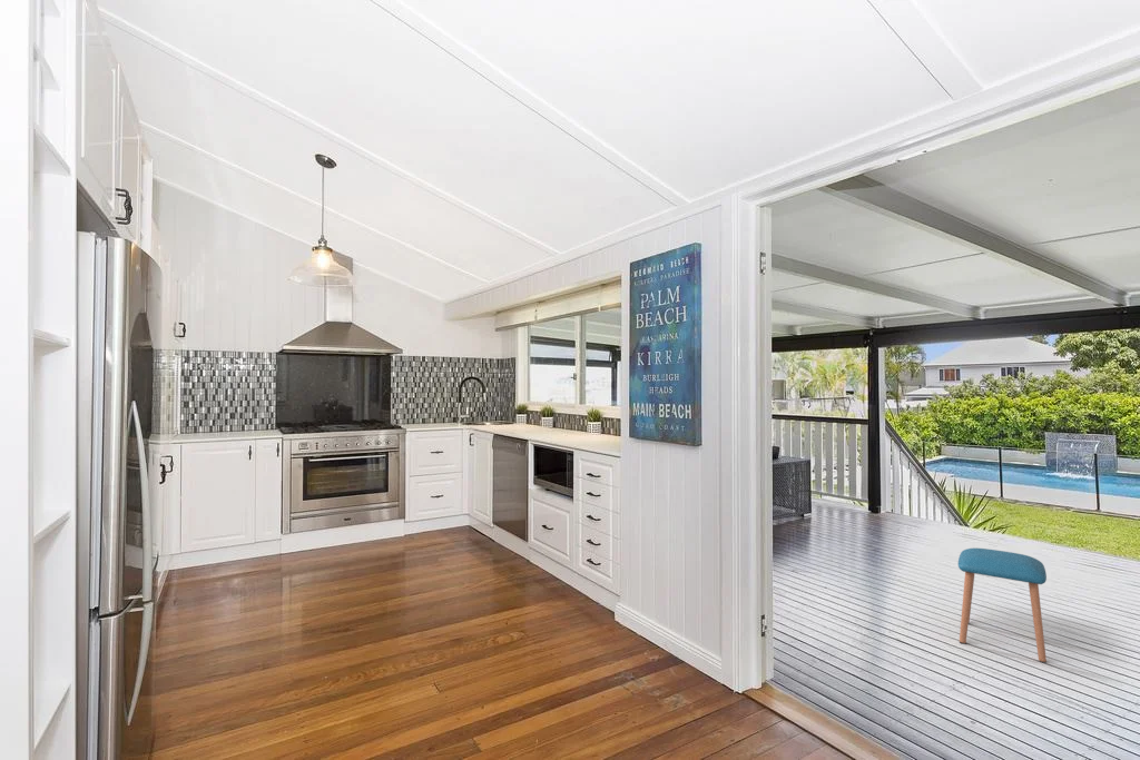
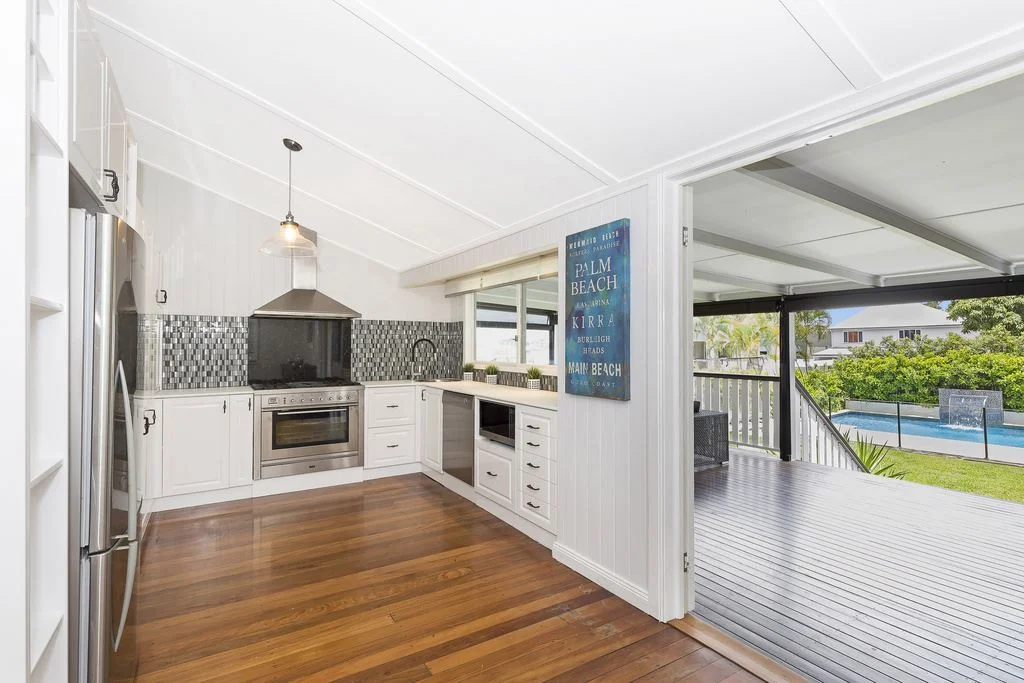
- stool (1002, 578)
